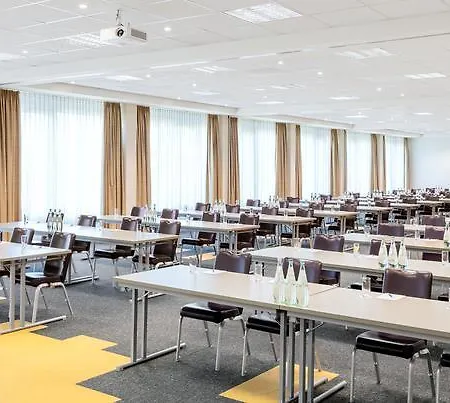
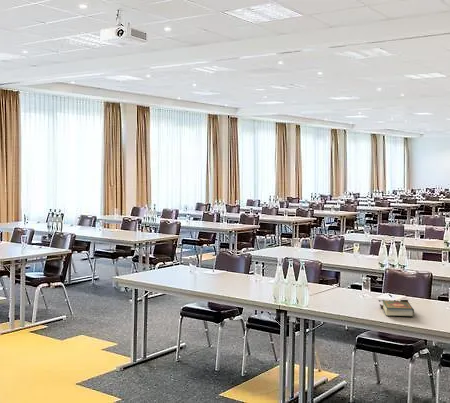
+ book (397, 307)
